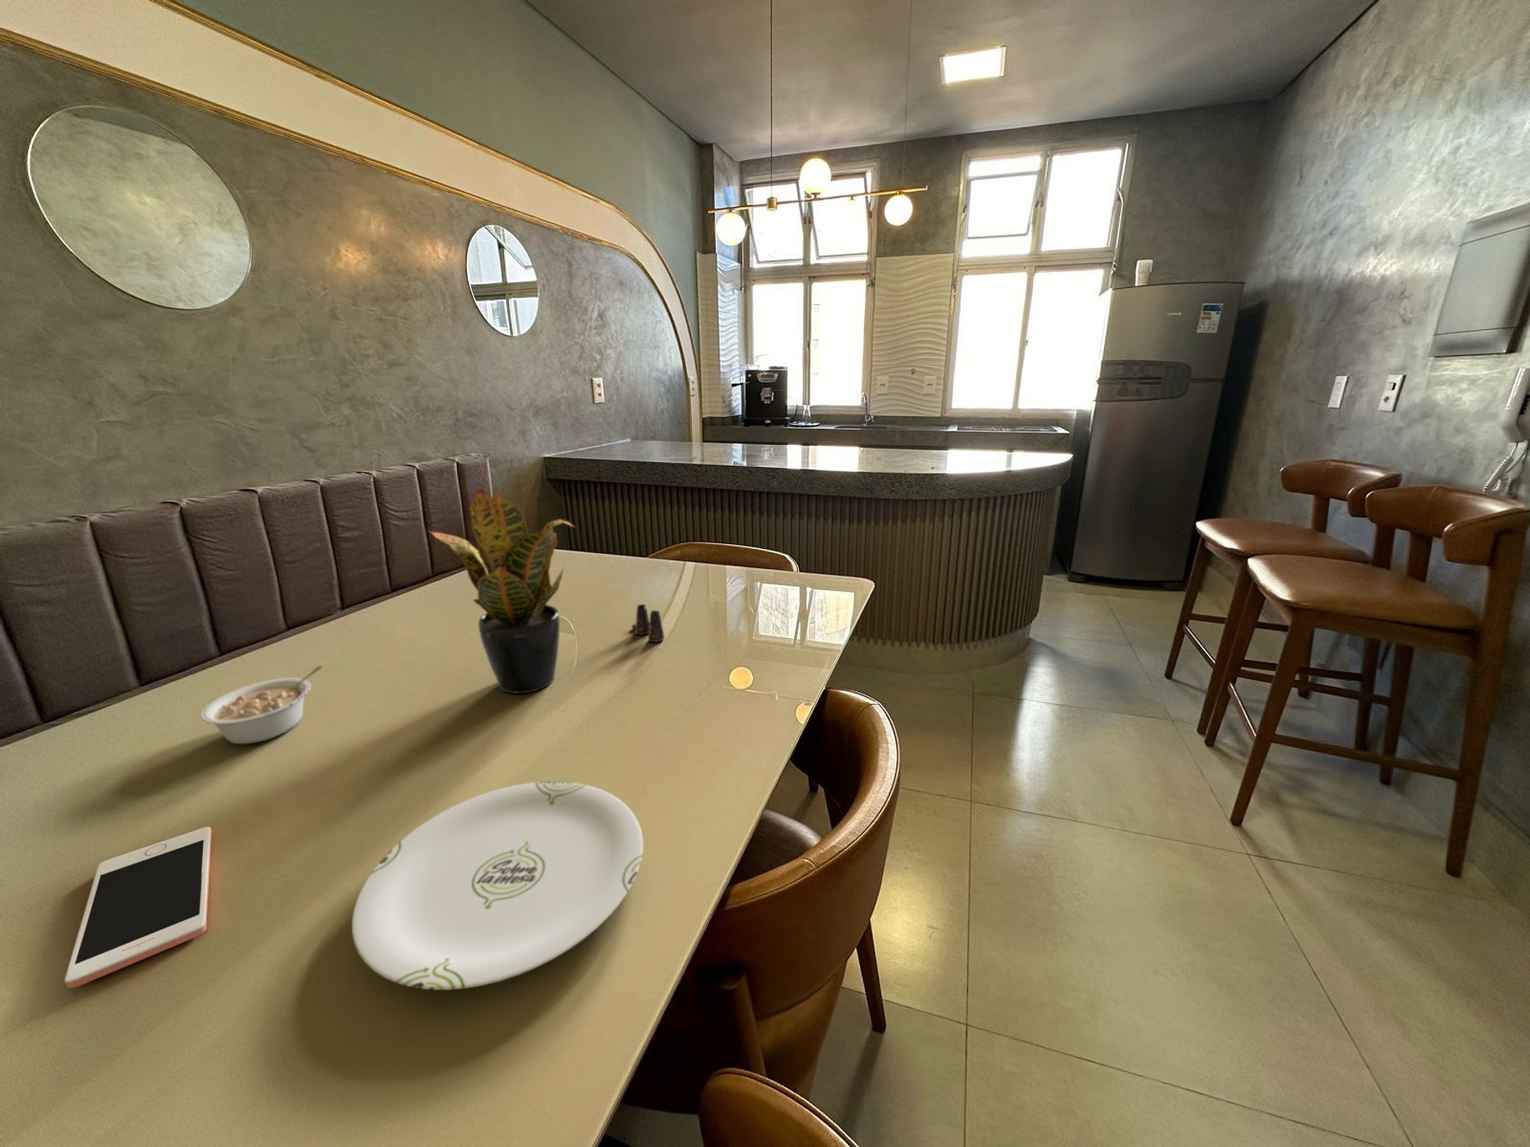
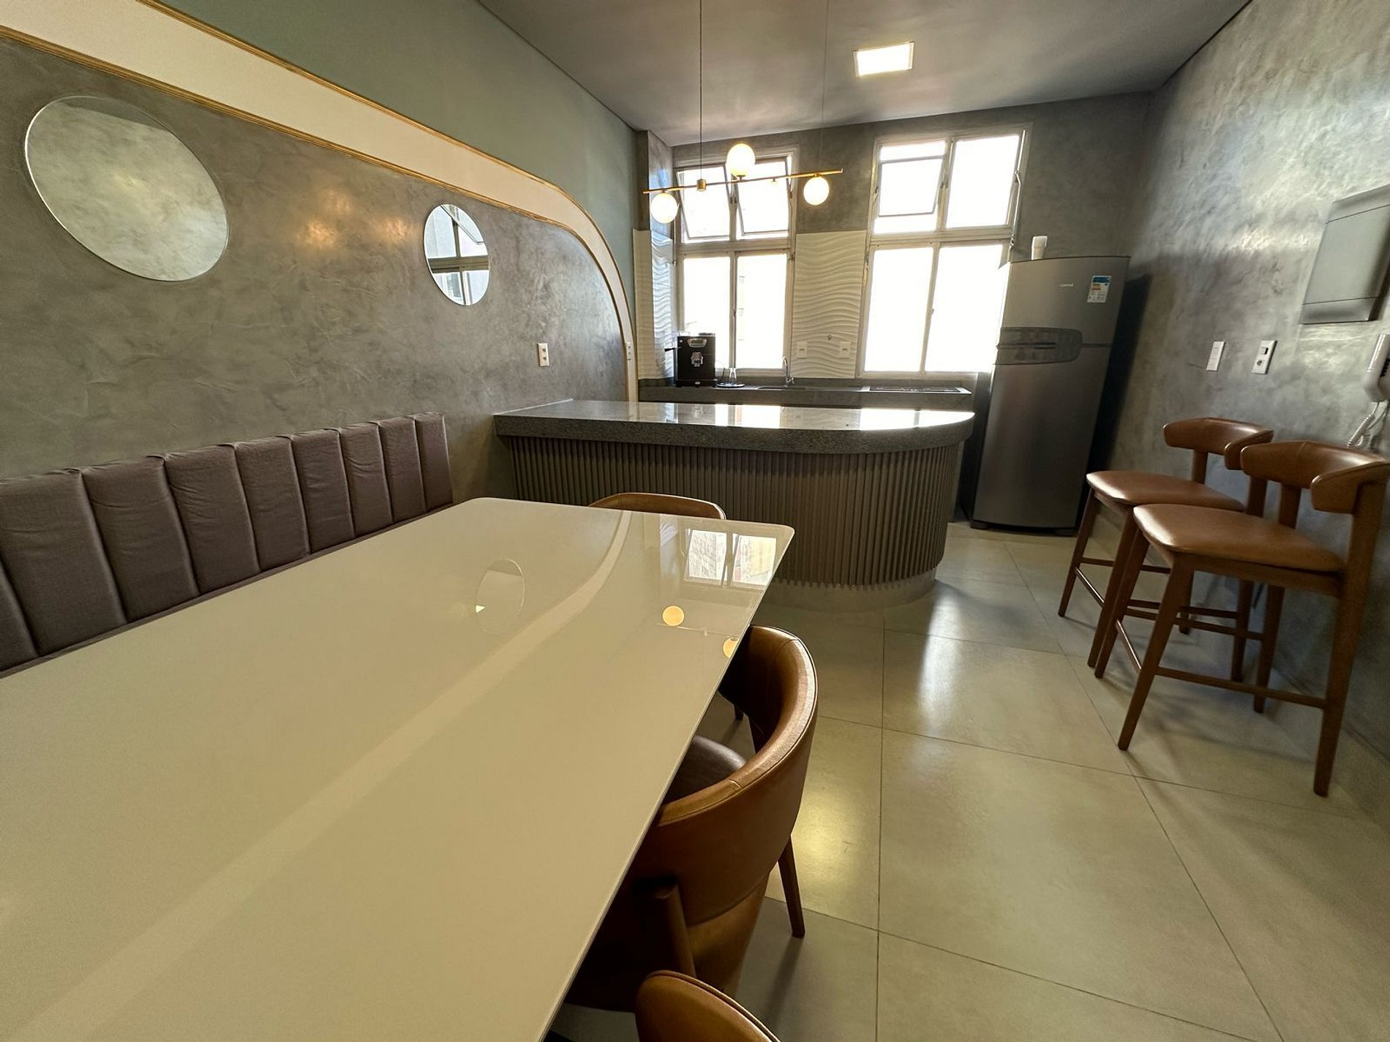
- salt shaker (646, 620)
- plate (511, 871)
- potted plant (522, 583)
- cell phone (149, 895)
- legume (264, 708)
